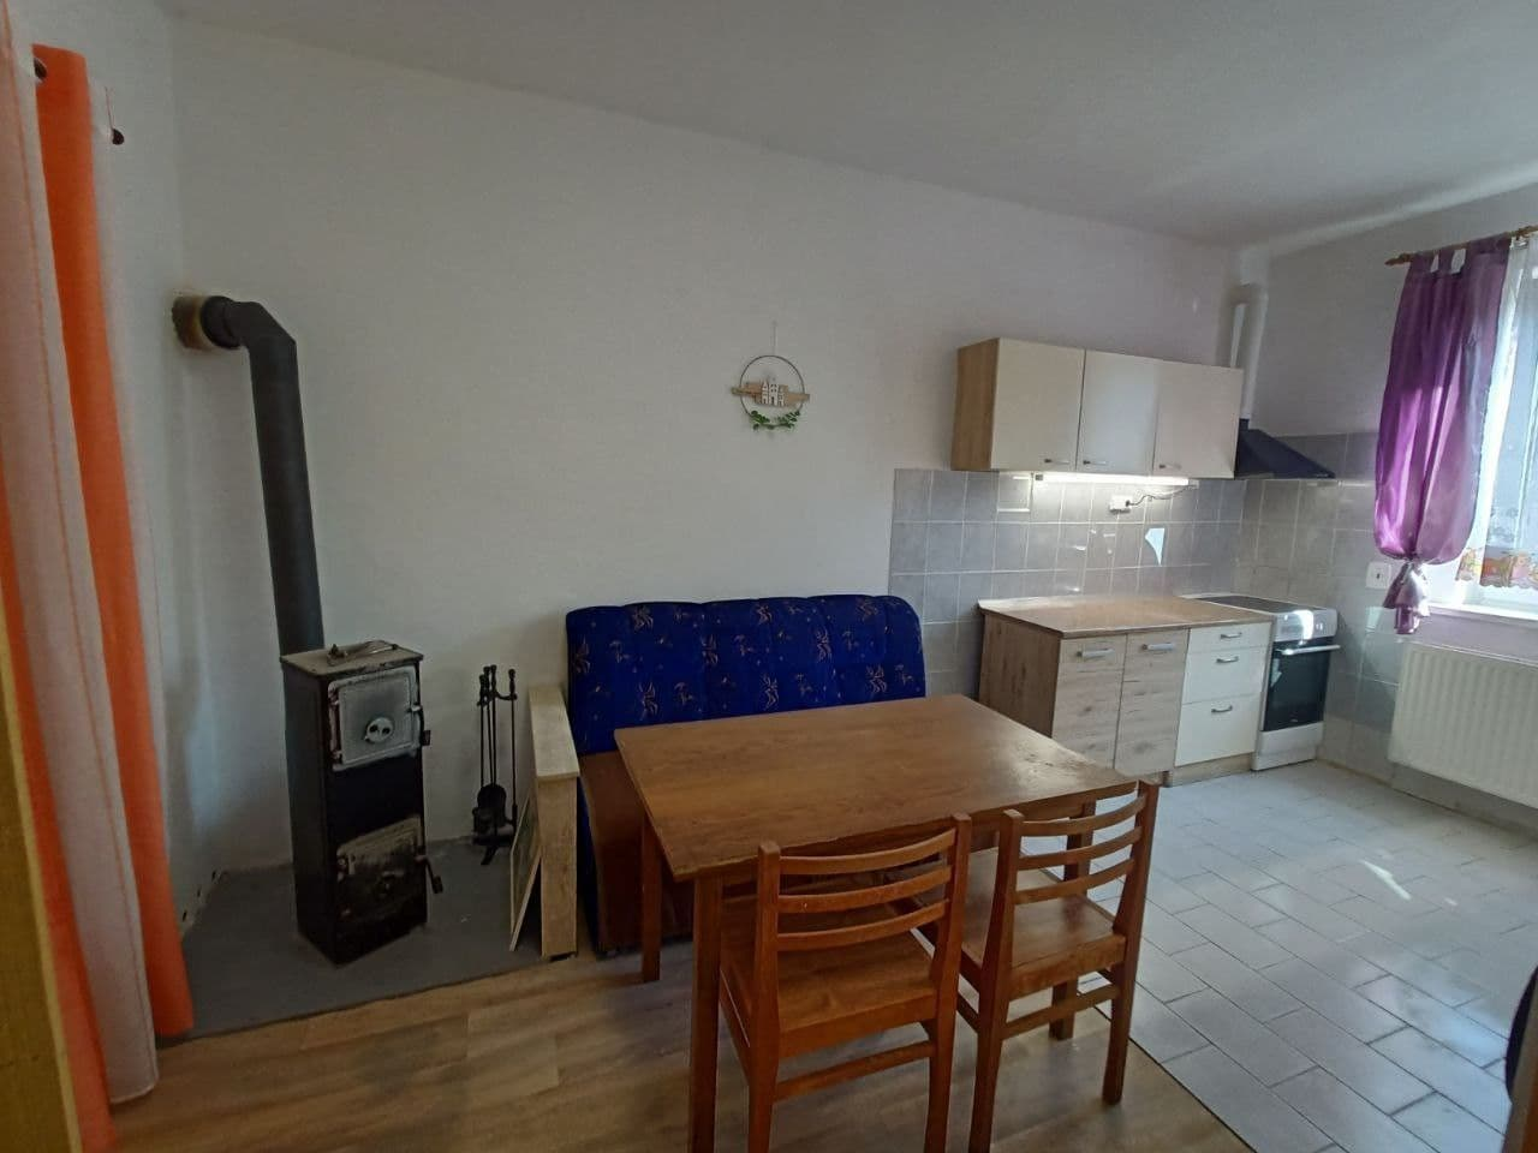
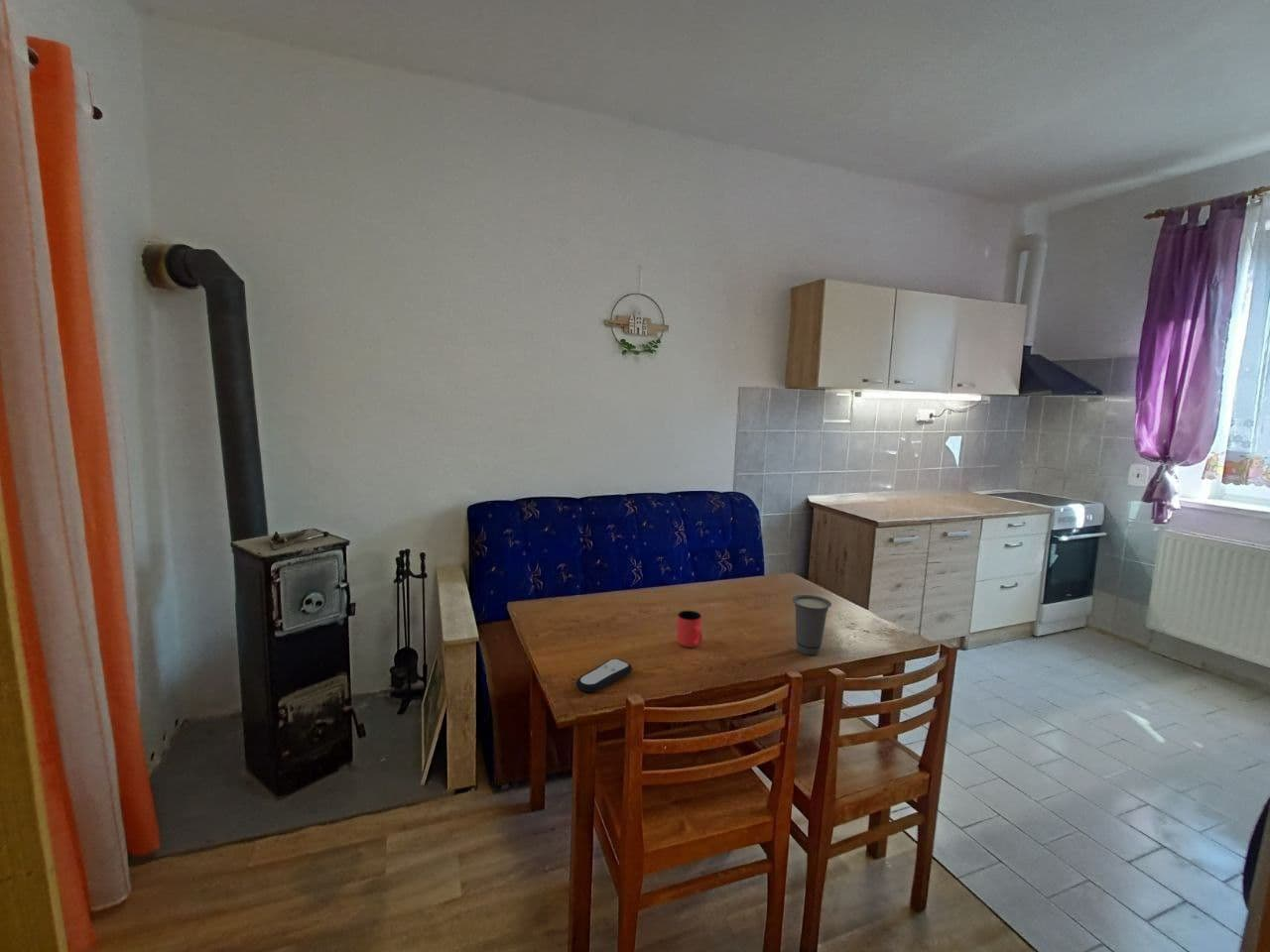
+ cup (692, 631)
+ remote control (603, 674)
+ cup (810, 626)
